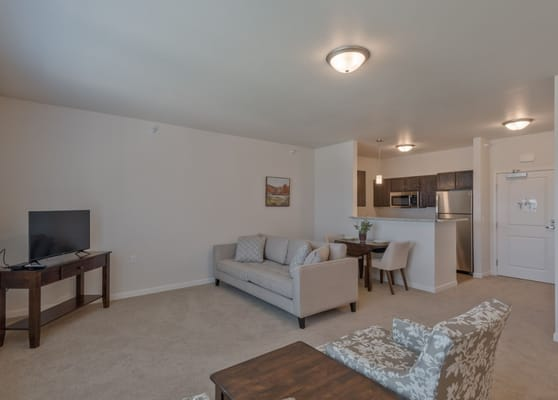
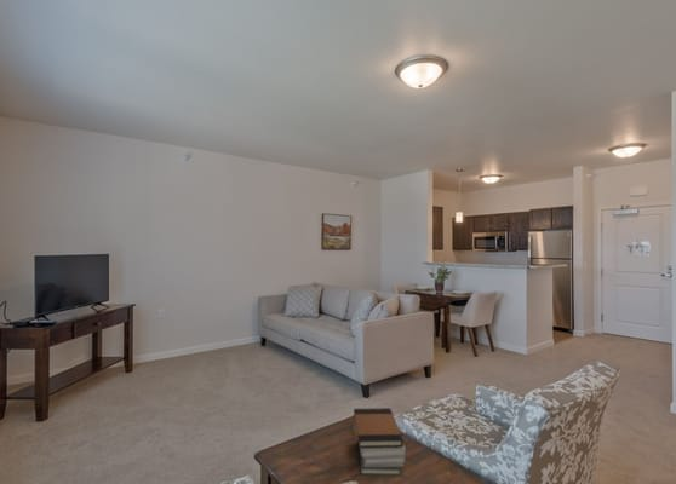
+ book stack (377, 439)
